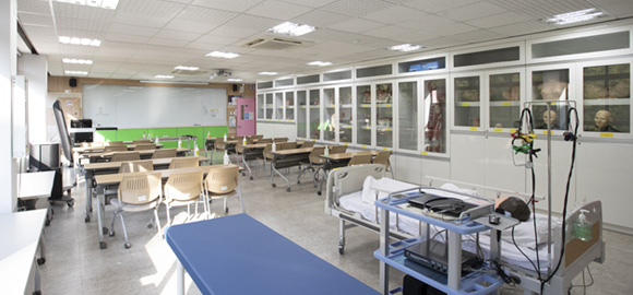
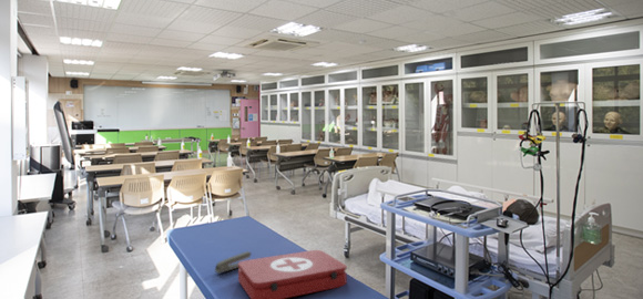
+ stapler (235, 260)
+ first aid kit (290, 271)
